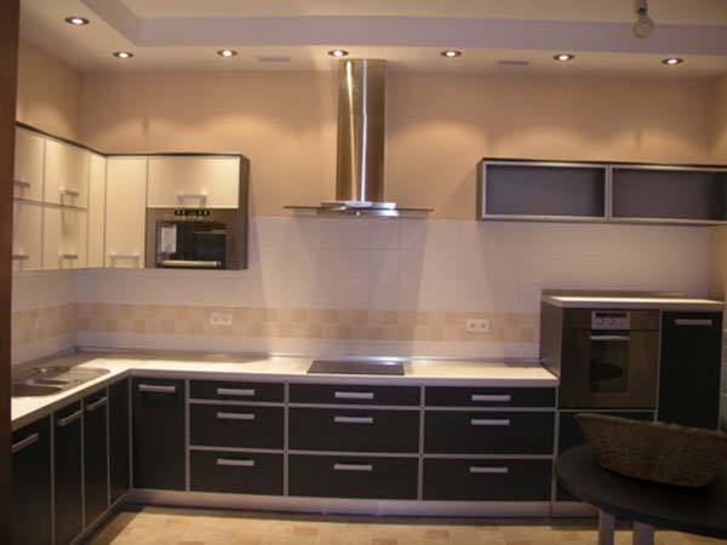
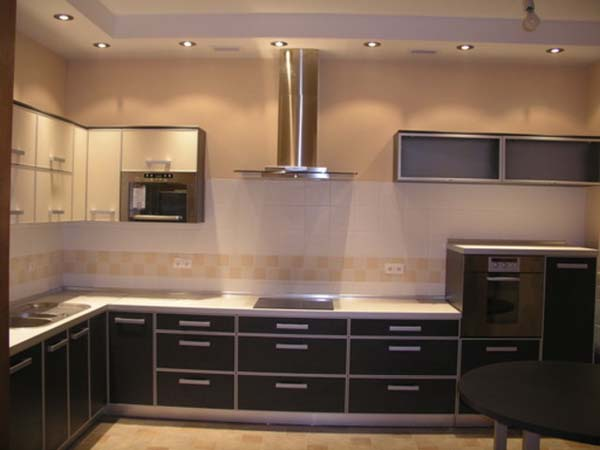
- fruit basket (651, 441)
